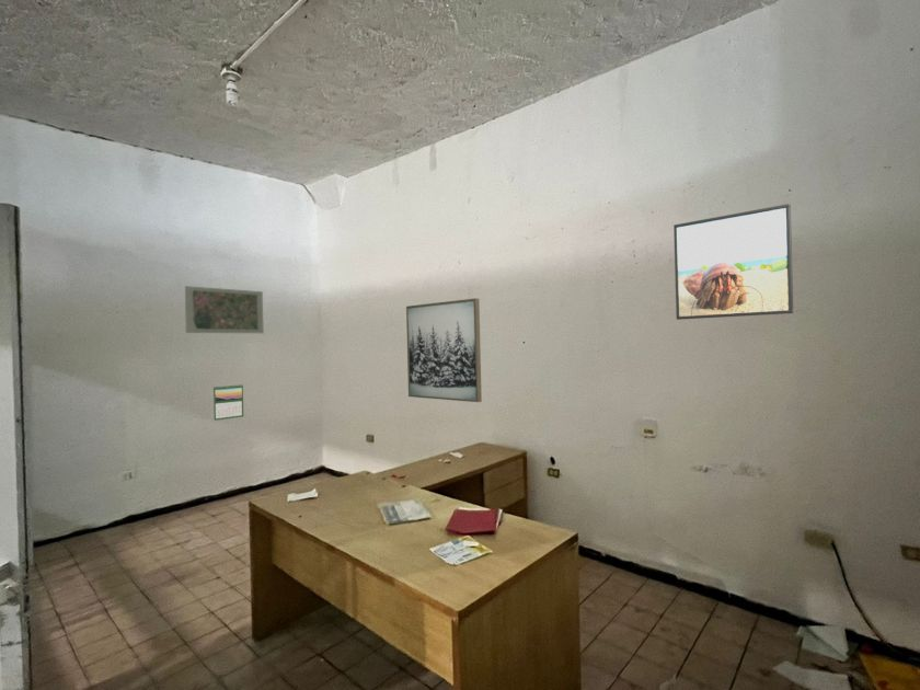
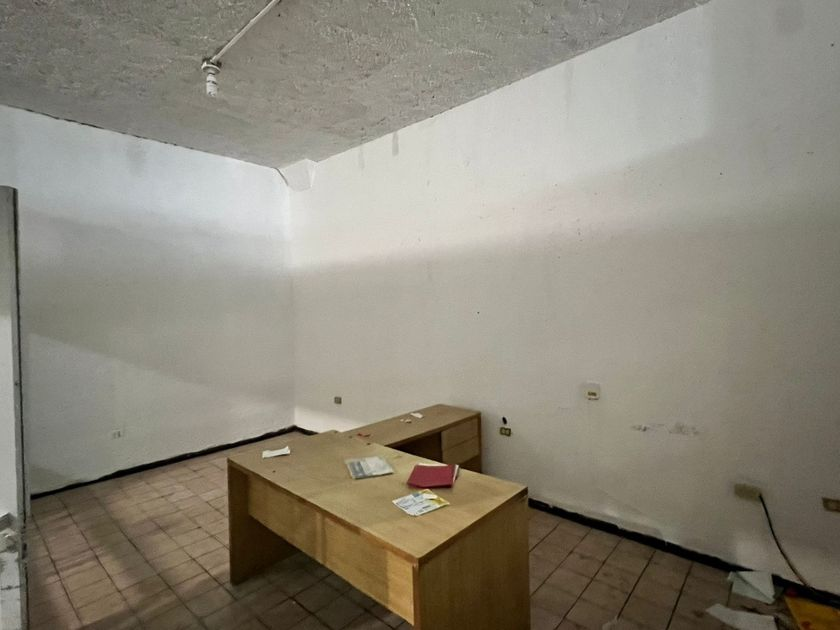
- road map (227, 311)
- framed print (728, 265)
- calendar (228, 401)
- wall art (441, 350)
